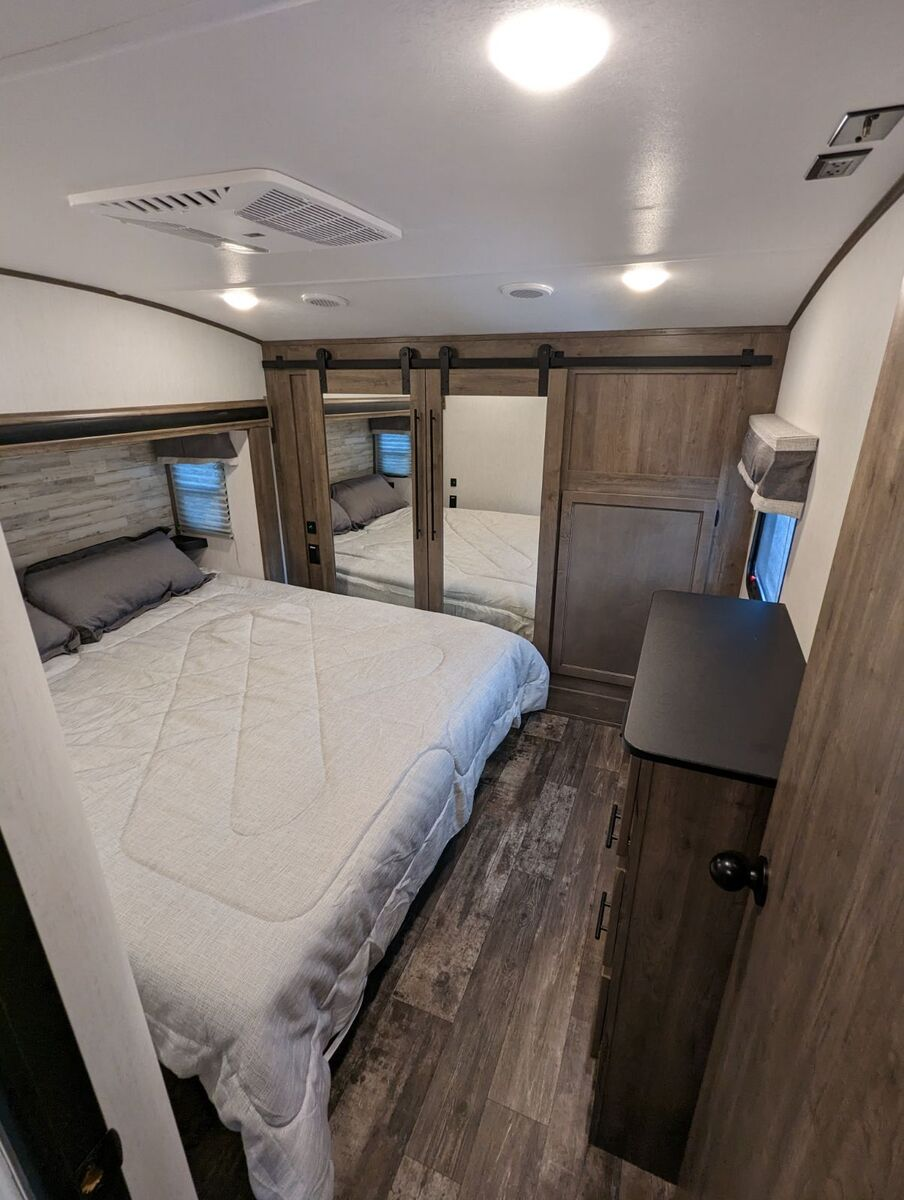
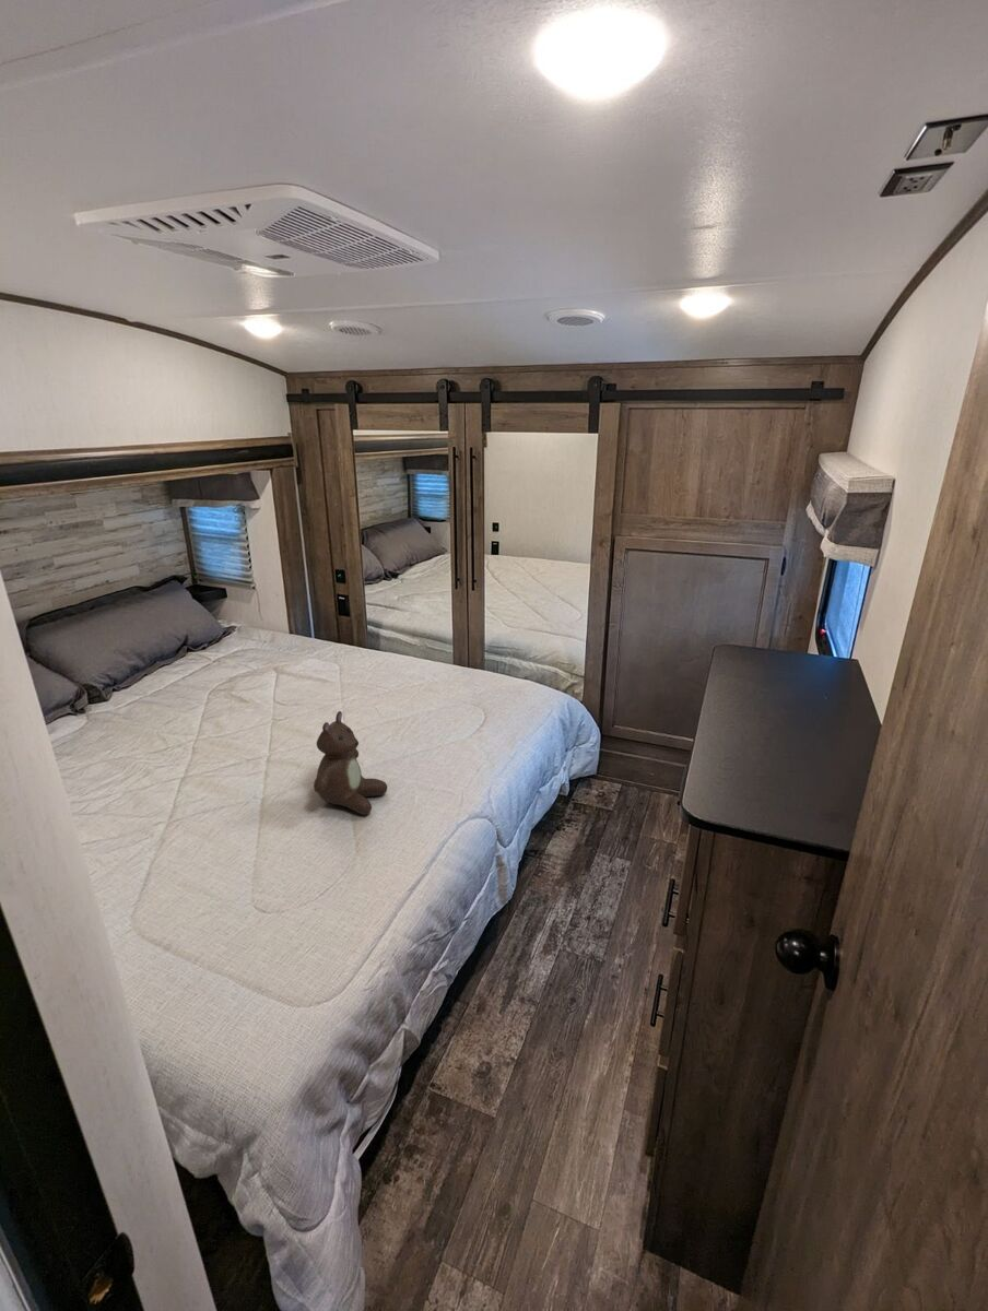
+ teddy bear (349, 760)
